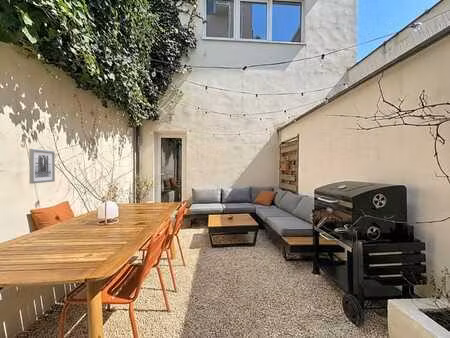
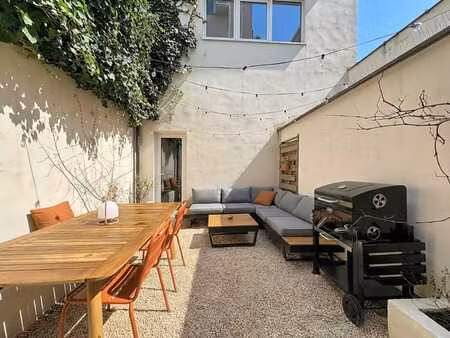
- wall art (43, 166)
